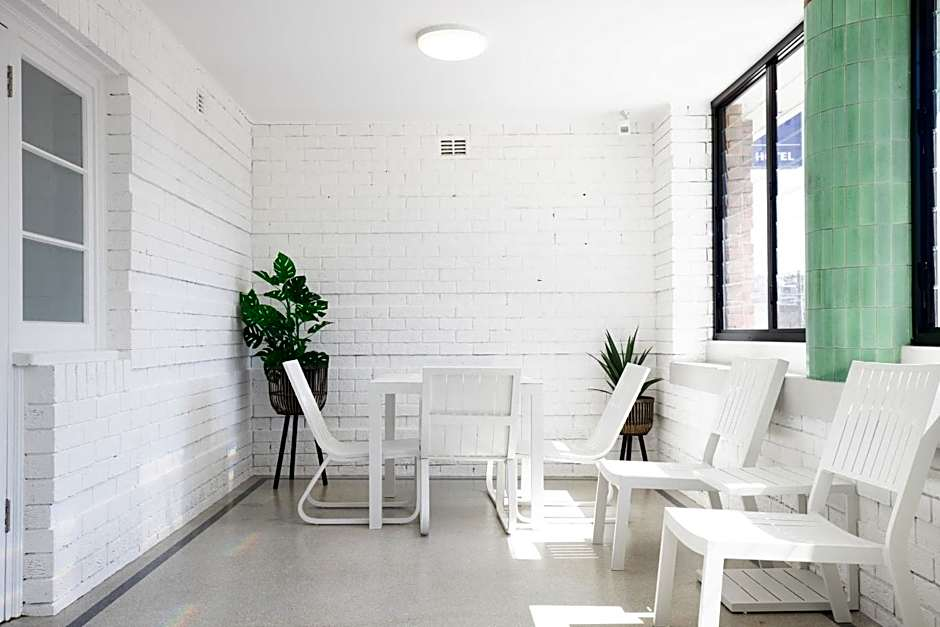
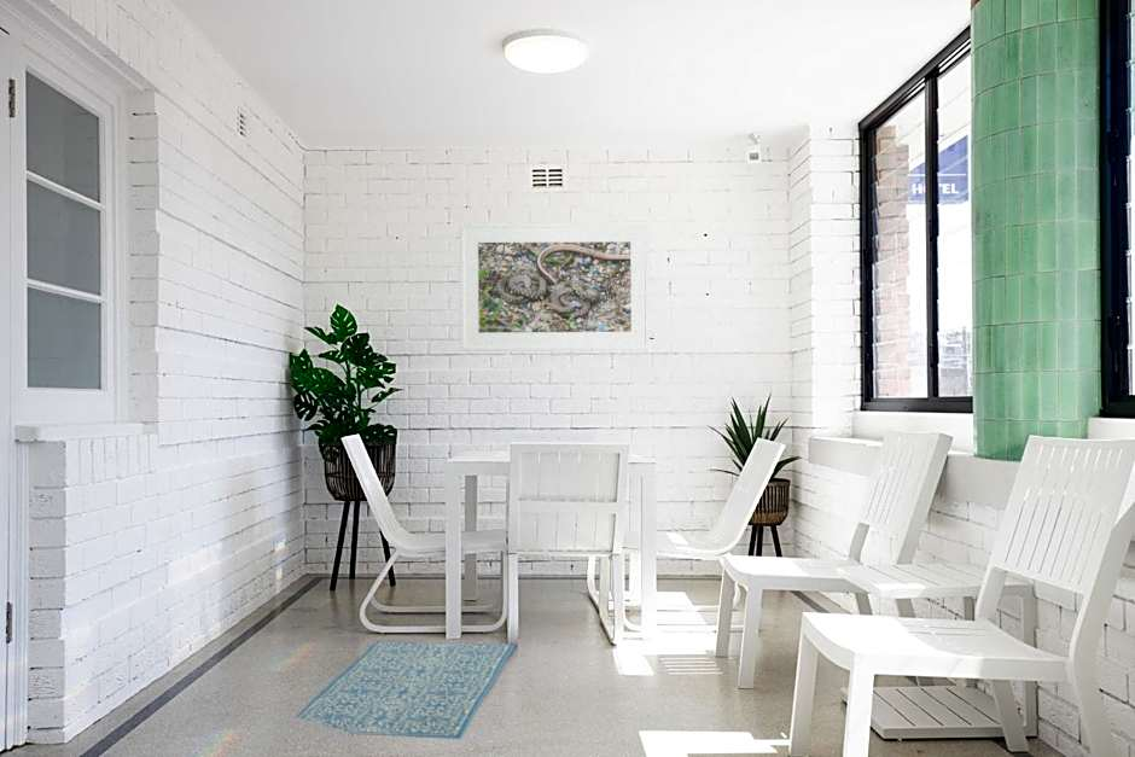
+ rug (412, 682)
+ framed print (554, 286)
